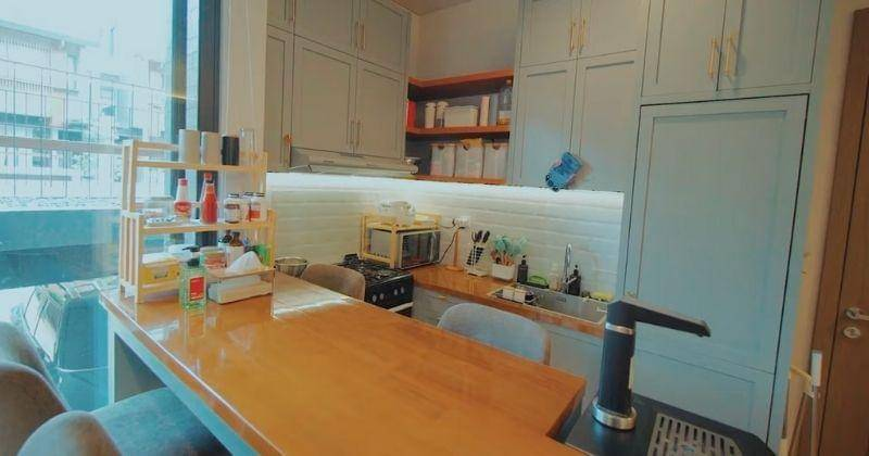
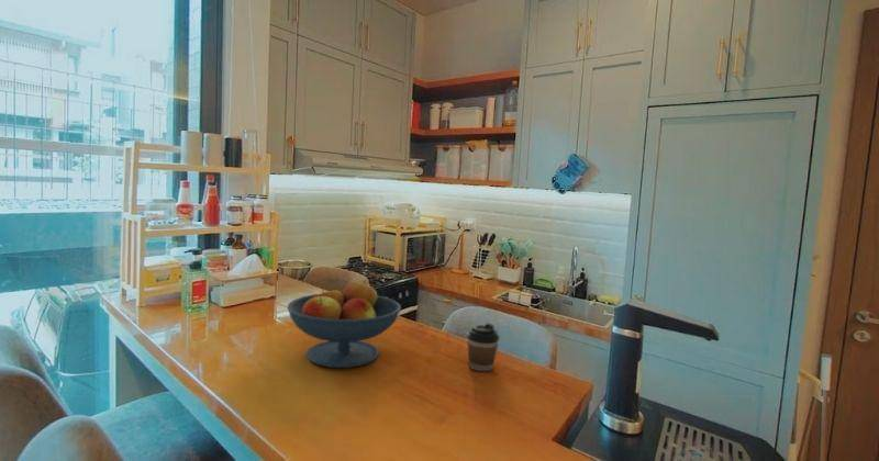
+ coffee cup (481, 346)
+ fruit bowl (345, 321)
